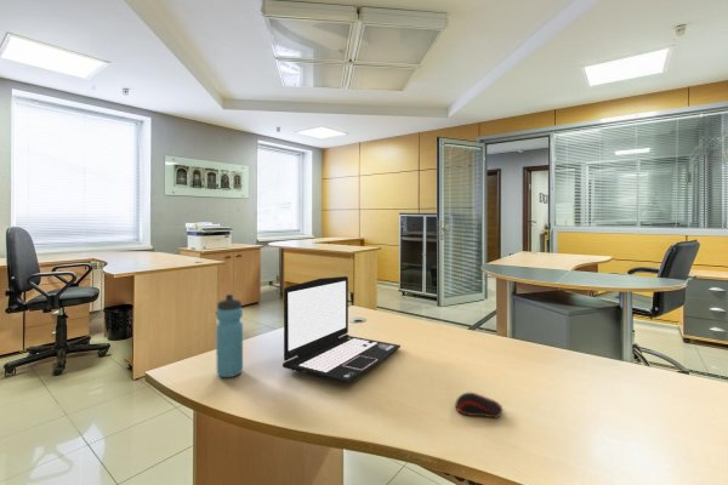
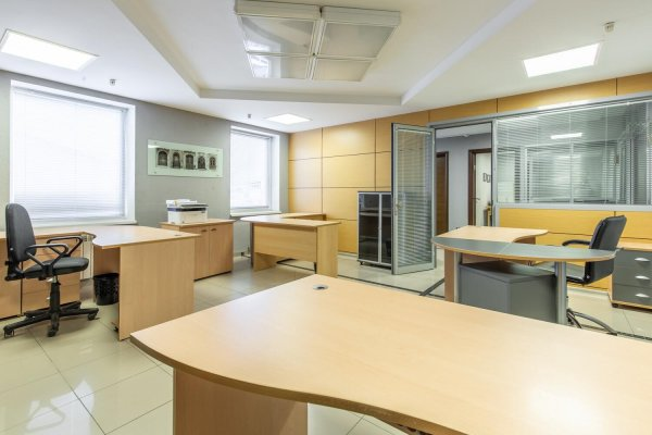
- computer mouse (478, 401)
- laptop (347, 320)
- water bottle (229, 333)
